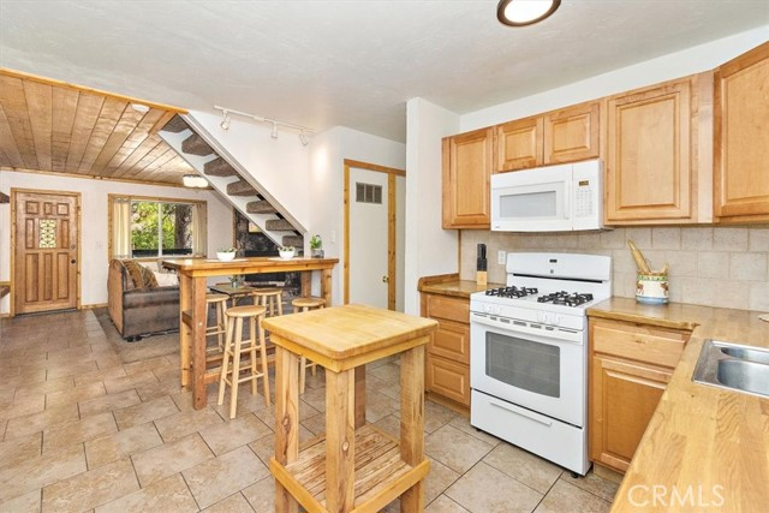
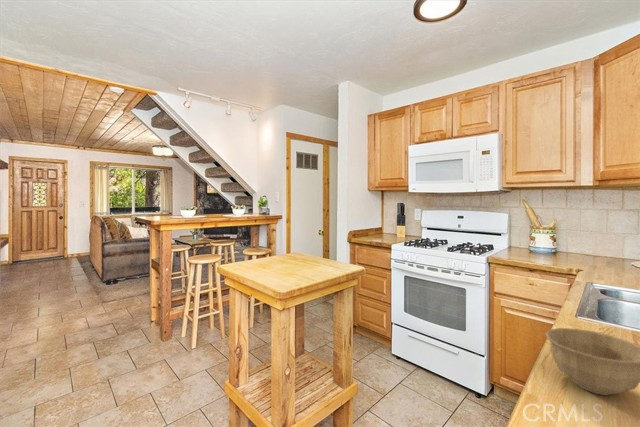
+ bowl (593, 364)
